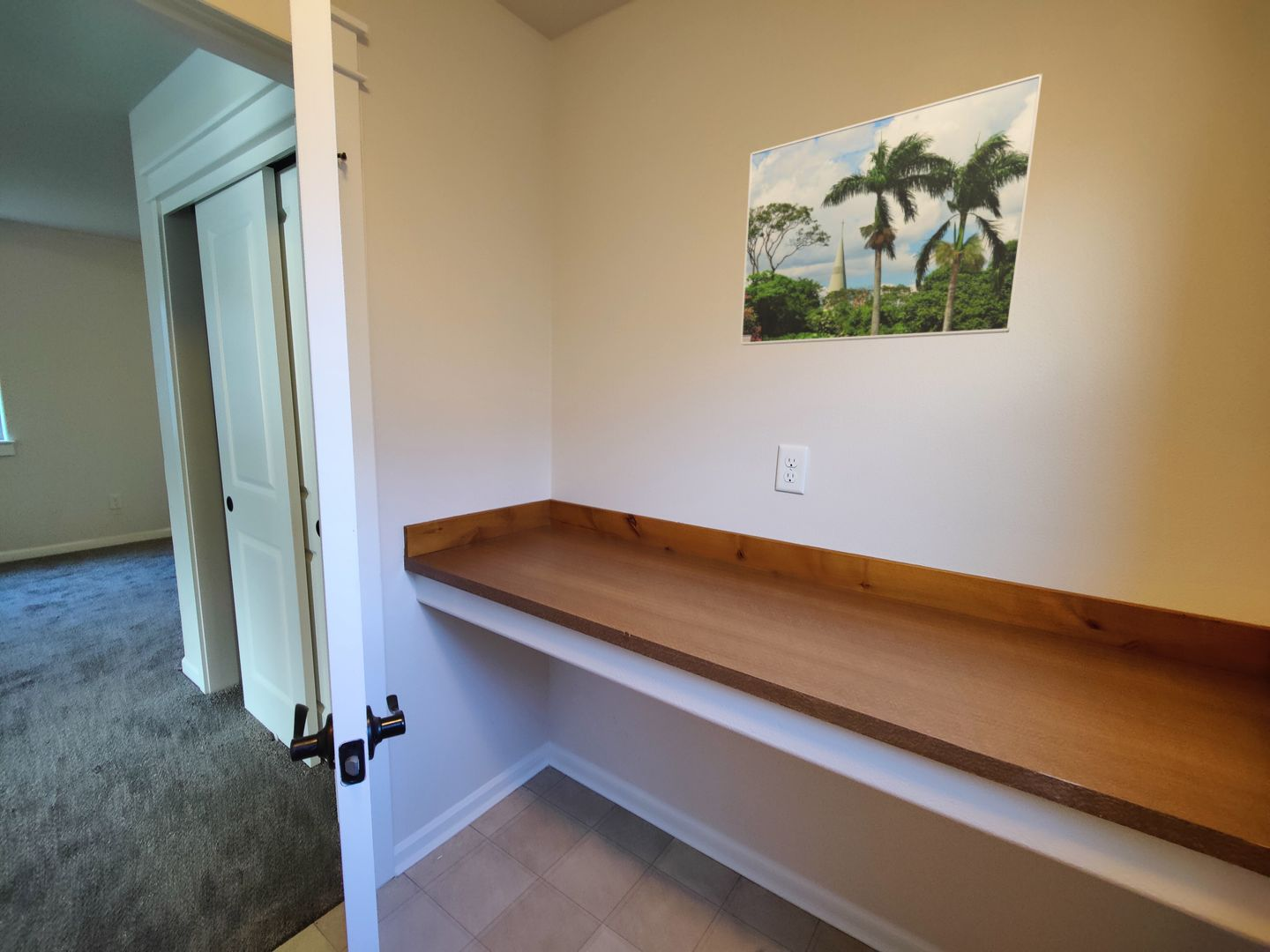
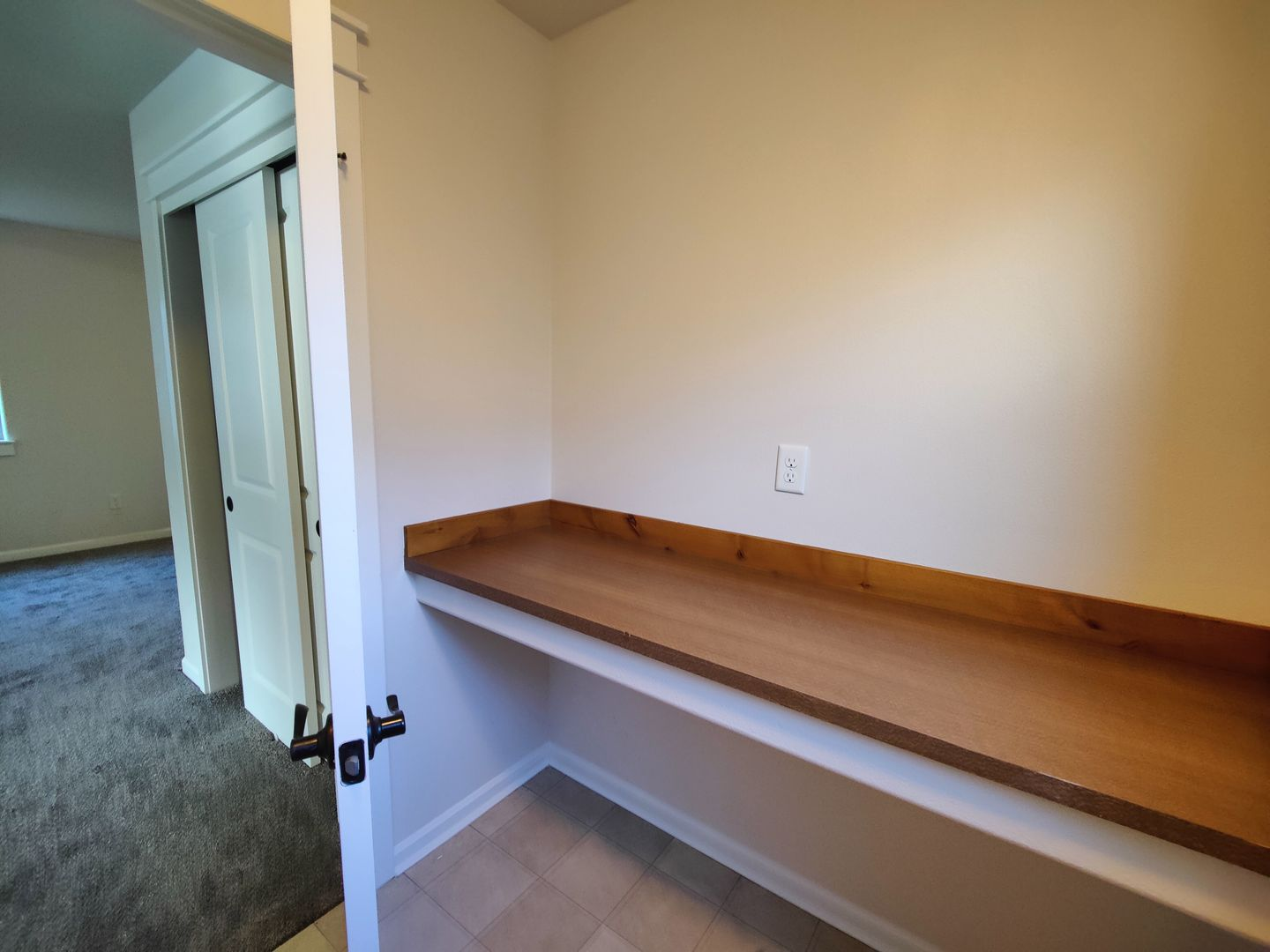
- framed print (866, 234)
